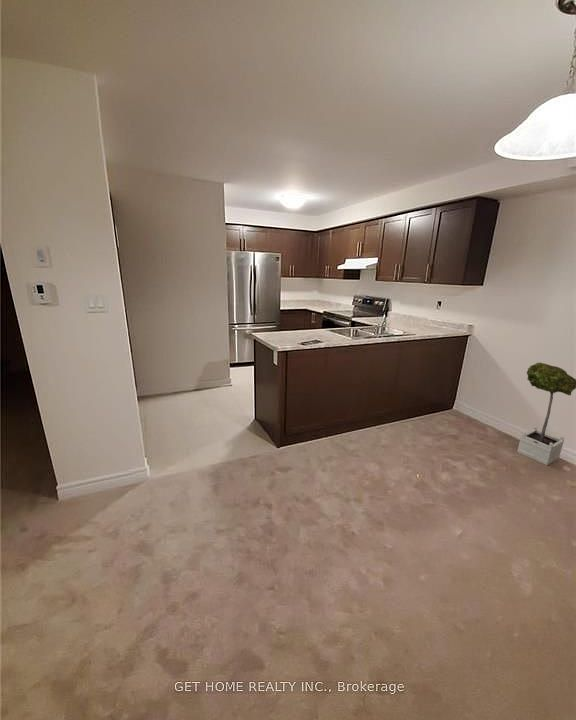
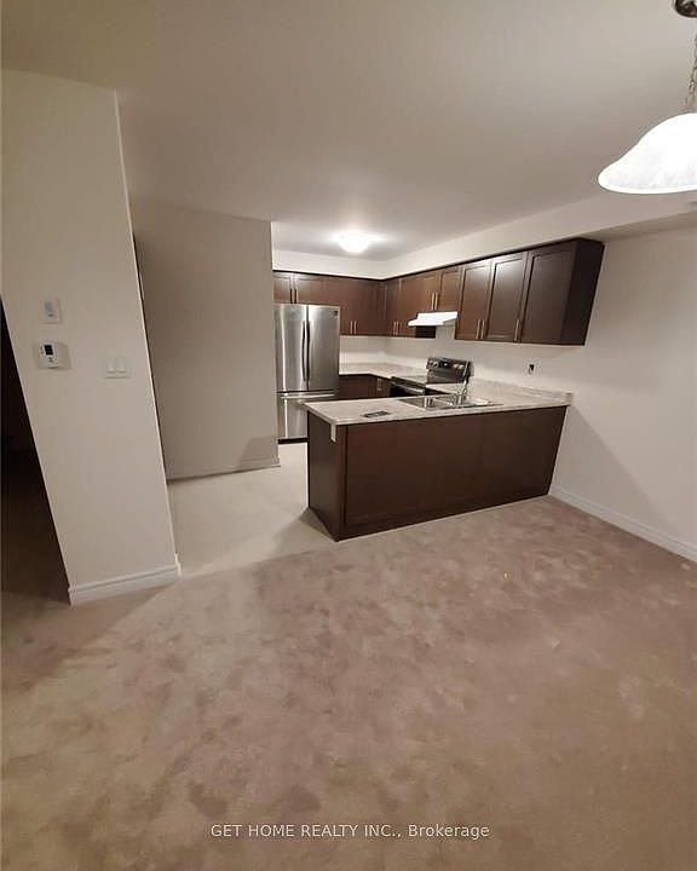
- potted tree (547, 411)
